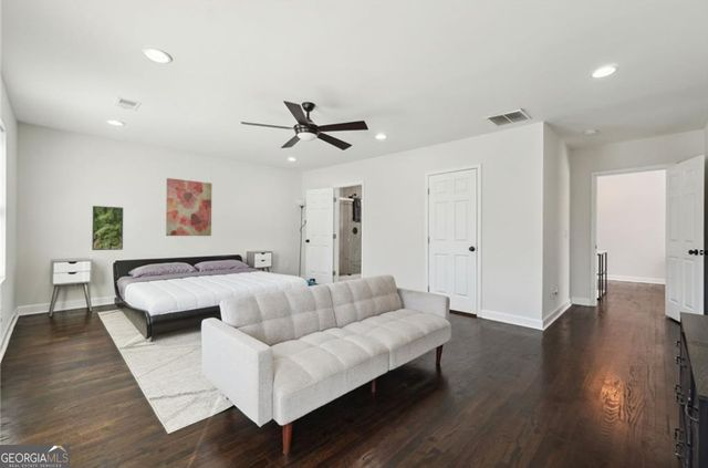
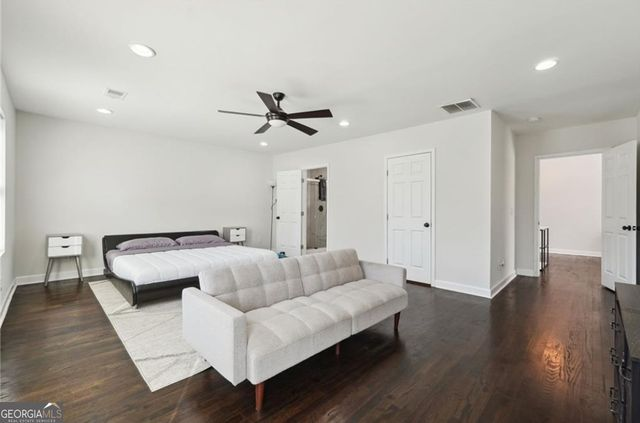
- wall art (189, 208)
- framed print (107, 228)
